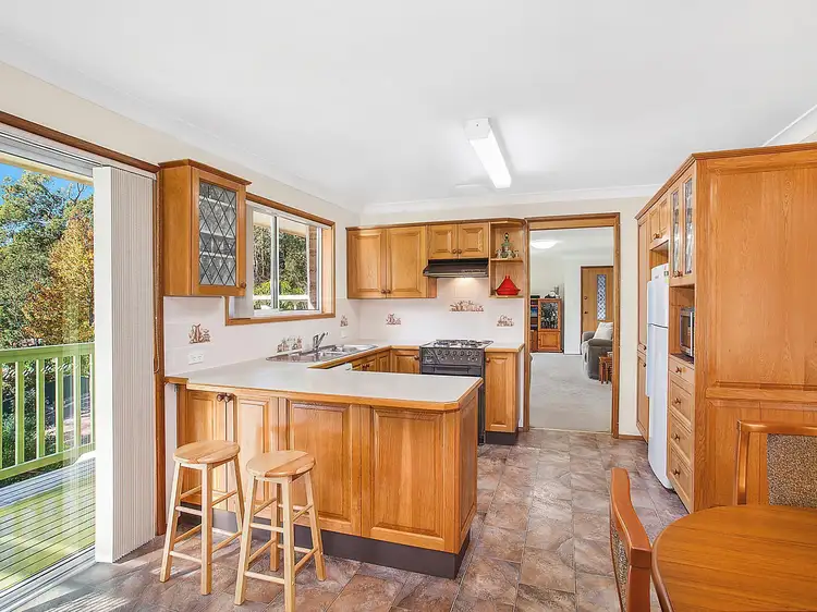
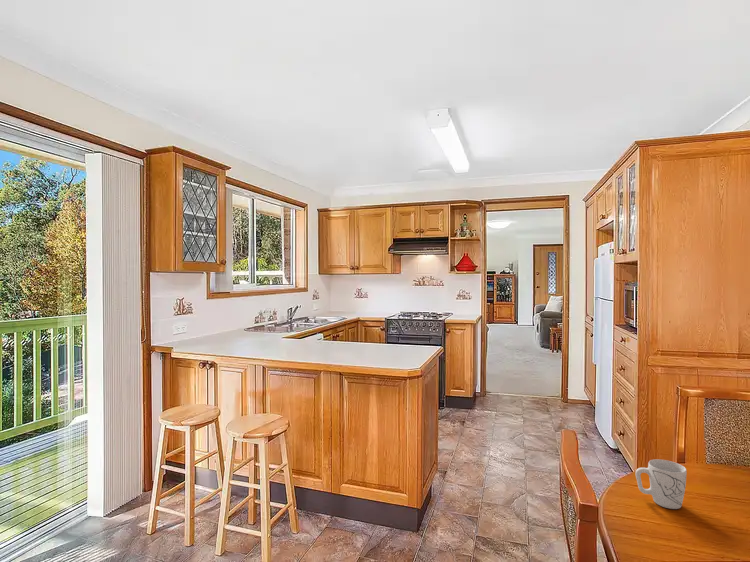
+ mug (660, 483)
